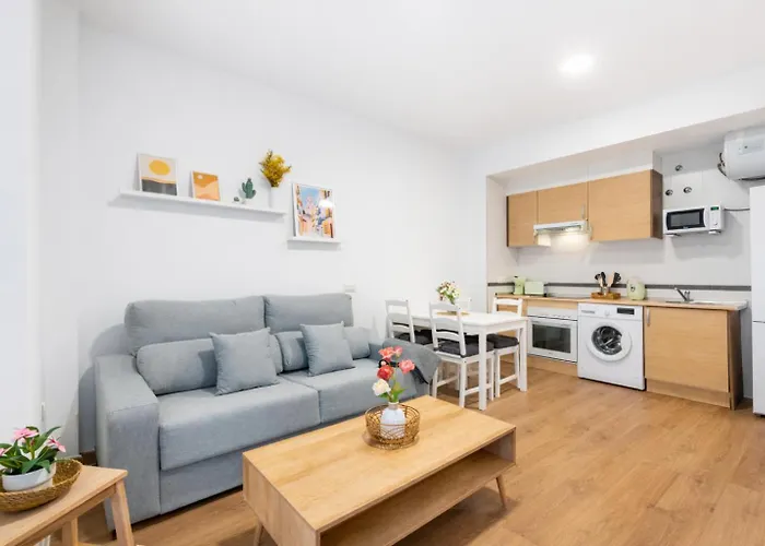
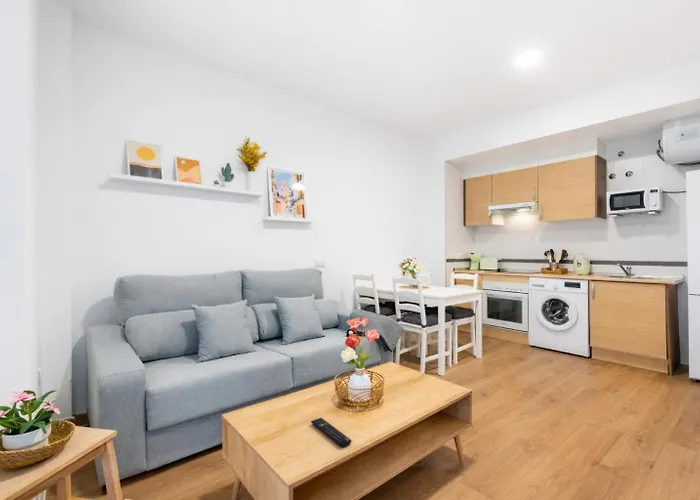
+ remote control (330, 431)
